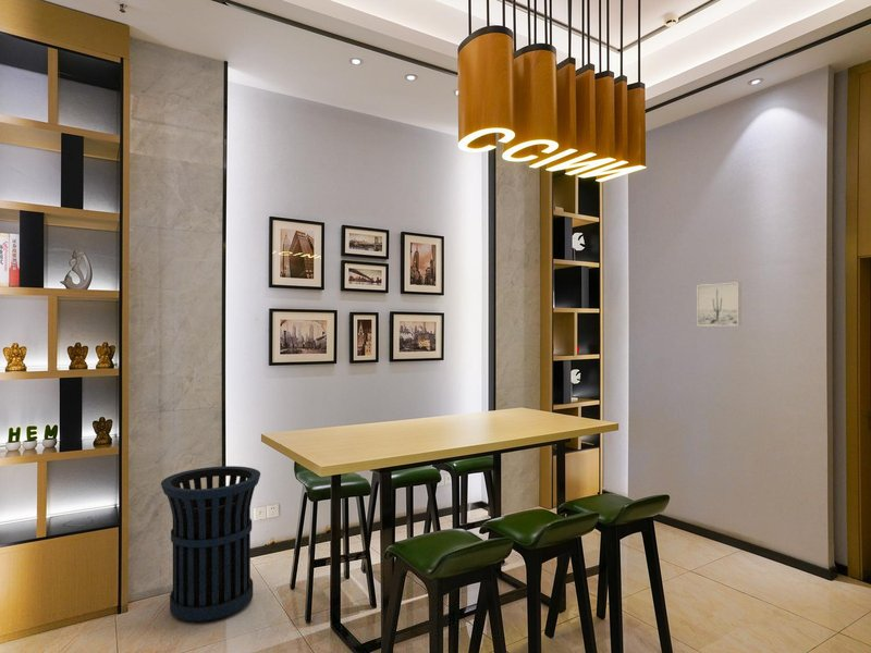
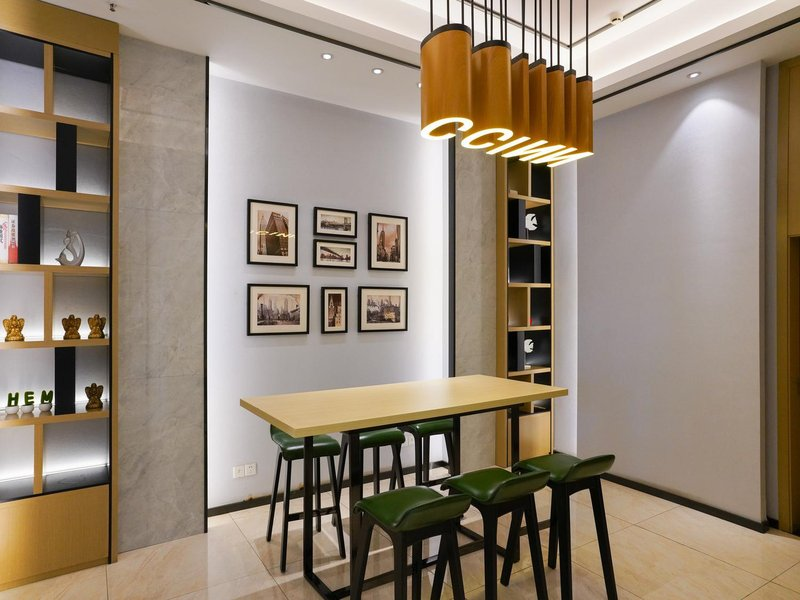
- wall art (717, 305)
- trash can (212, 540)
